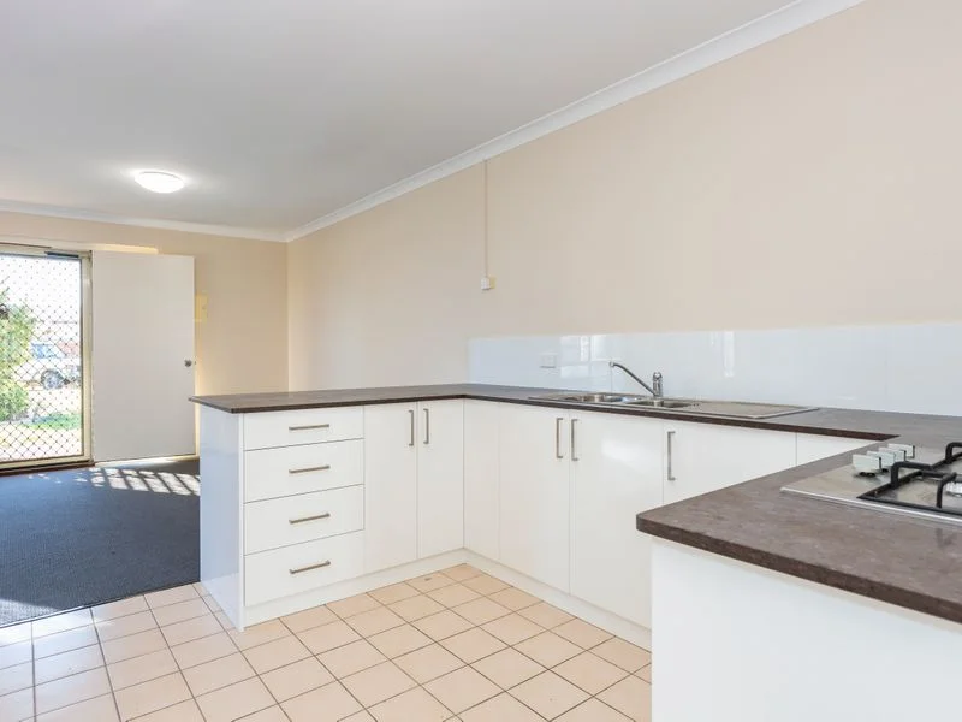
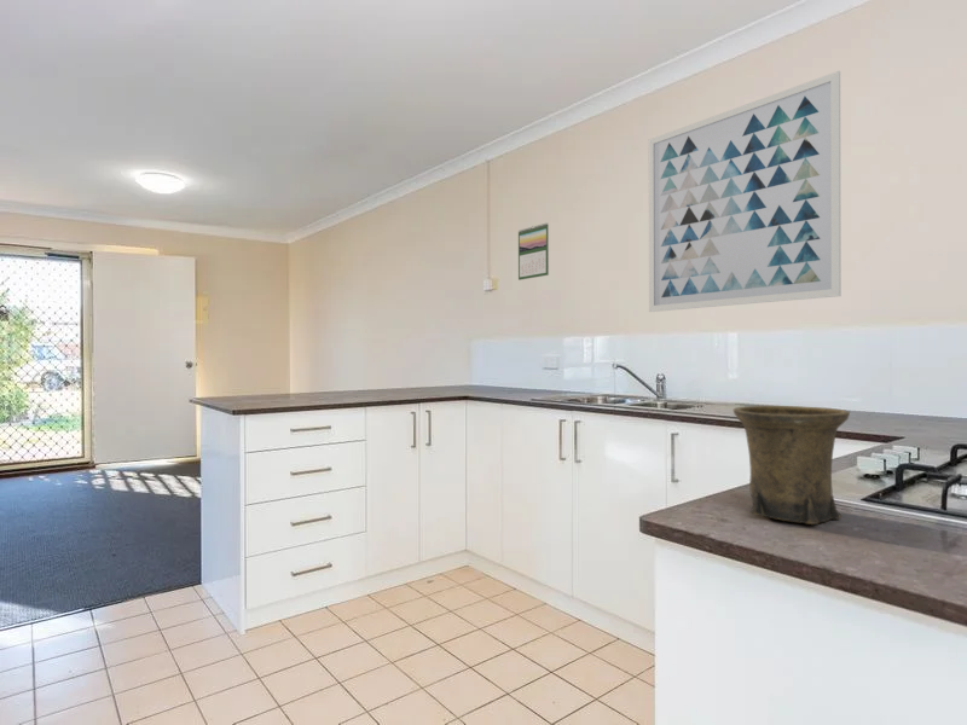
+ mug (788, 460)
+ wall art (731, 207)
+ calendar (533, 251)
